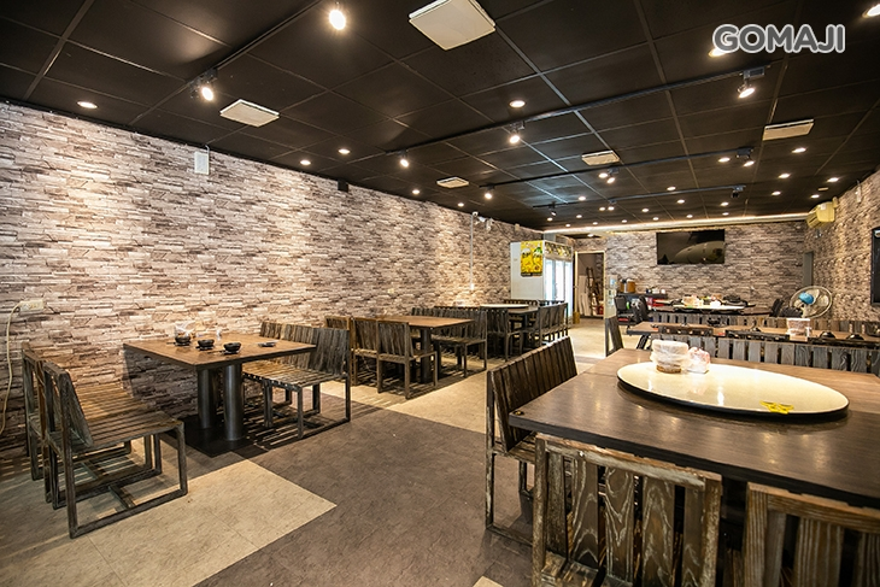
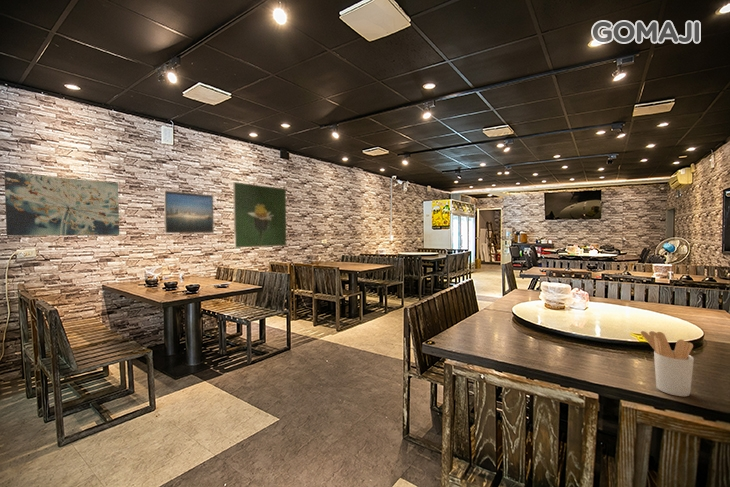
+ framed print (261, 216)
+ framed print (190, 213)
+ wall art (67, 206)
+ utensil holder (666, 360)
